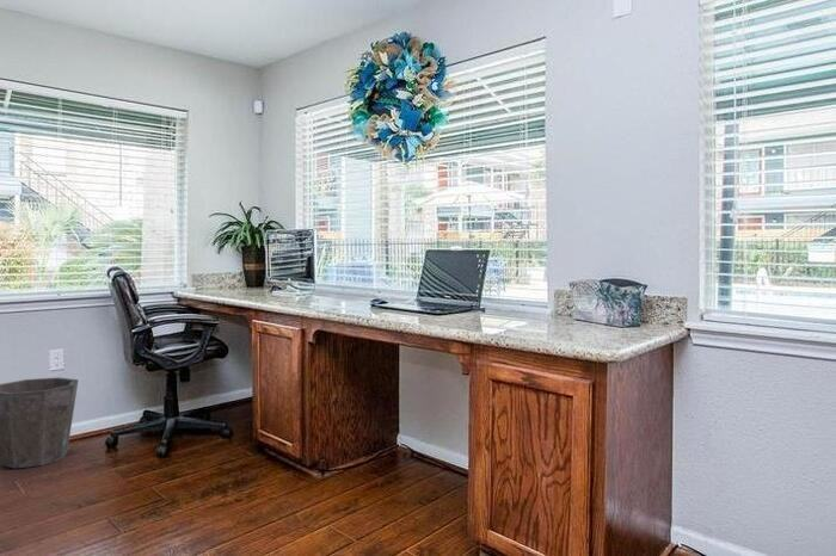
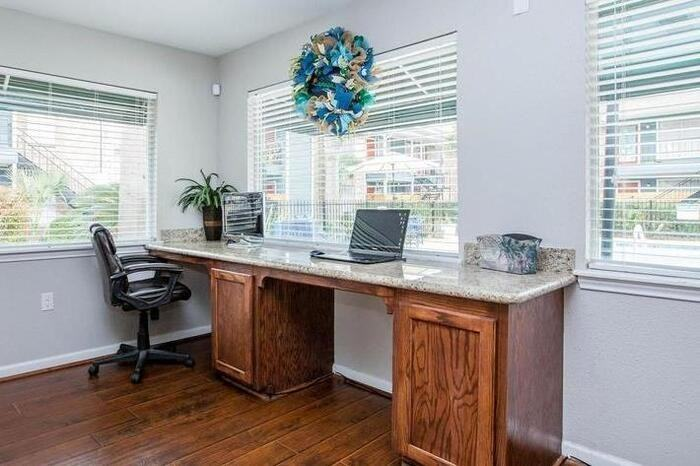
- waste bin (35, 421)
